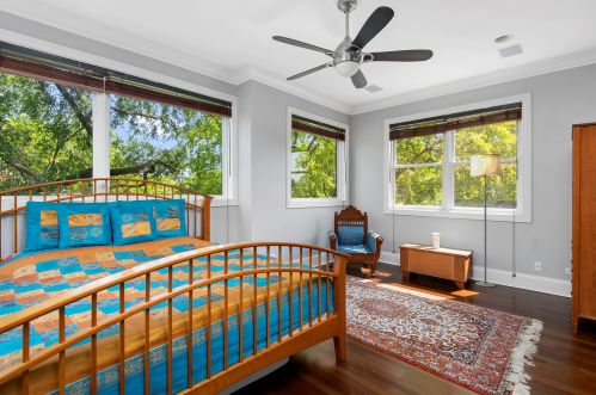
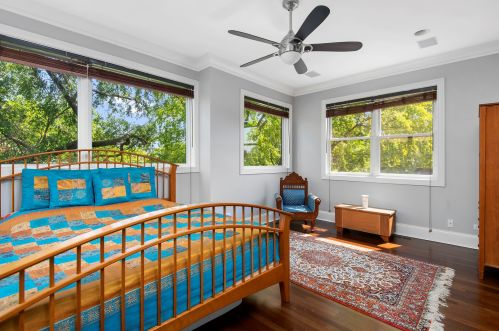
- floor lamp (485, 220)
